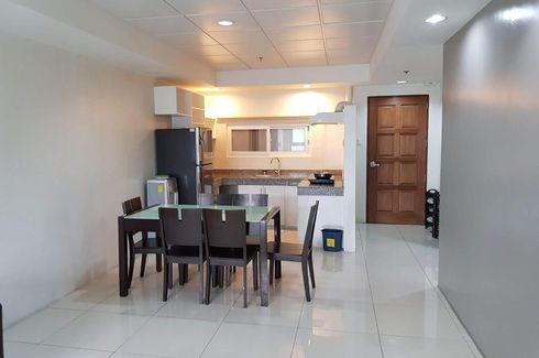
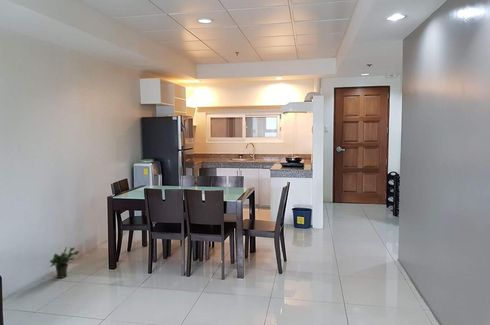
+ potted plant (67, 260)
